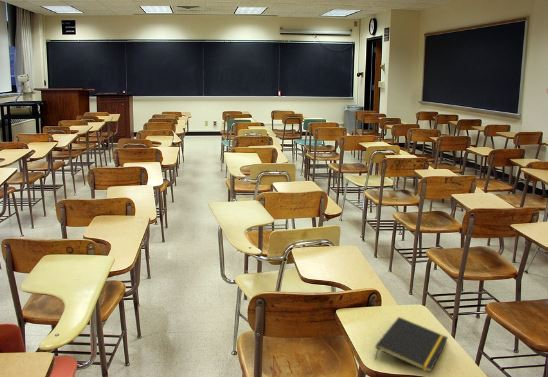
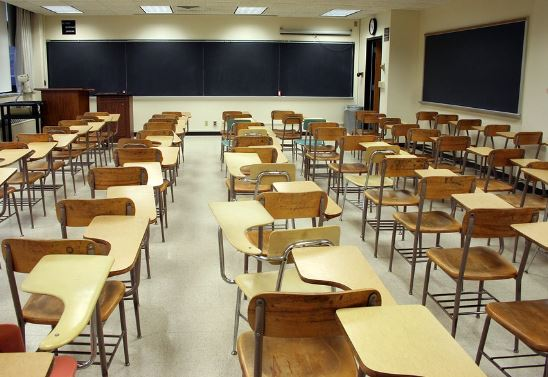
- notepad (412, 342)
